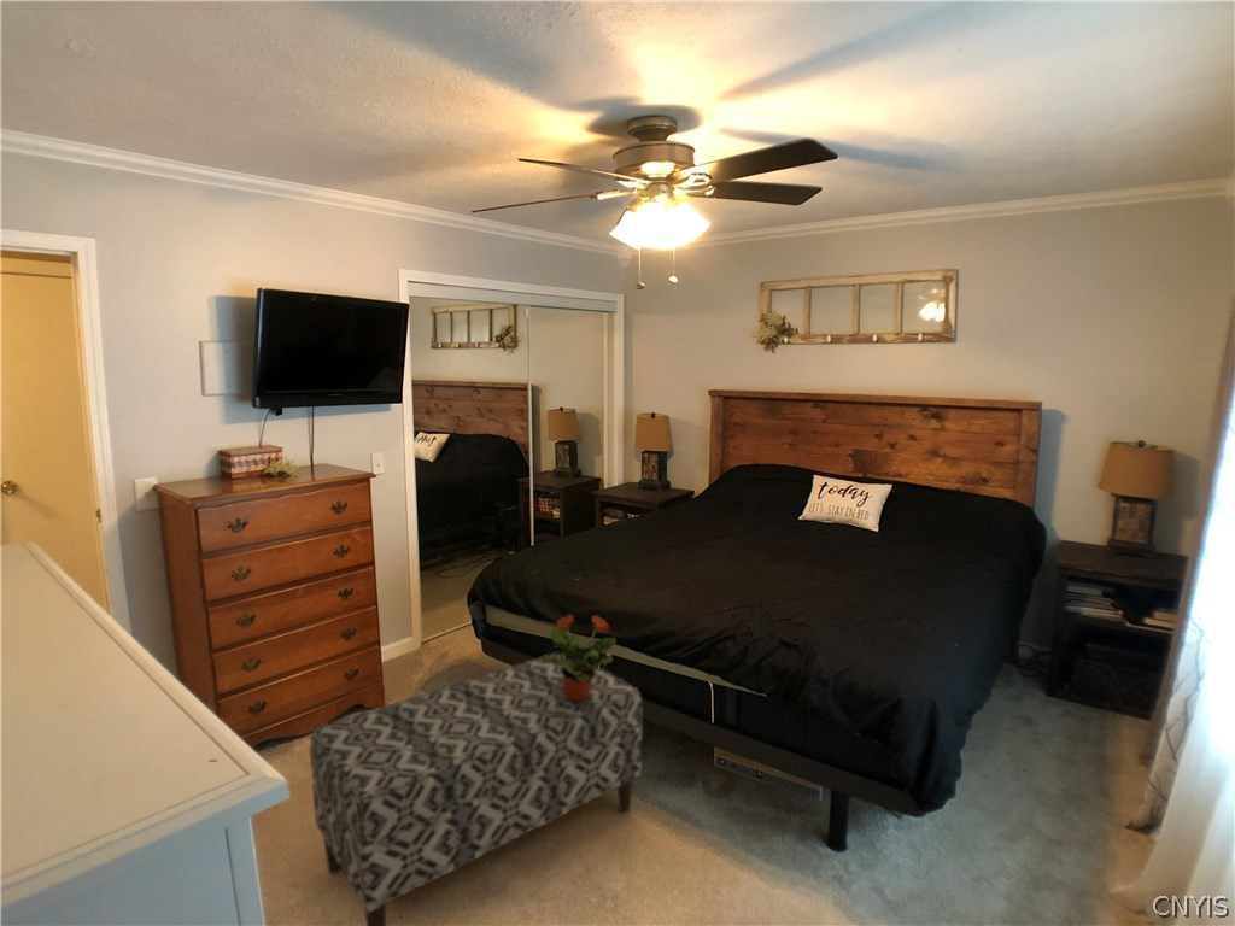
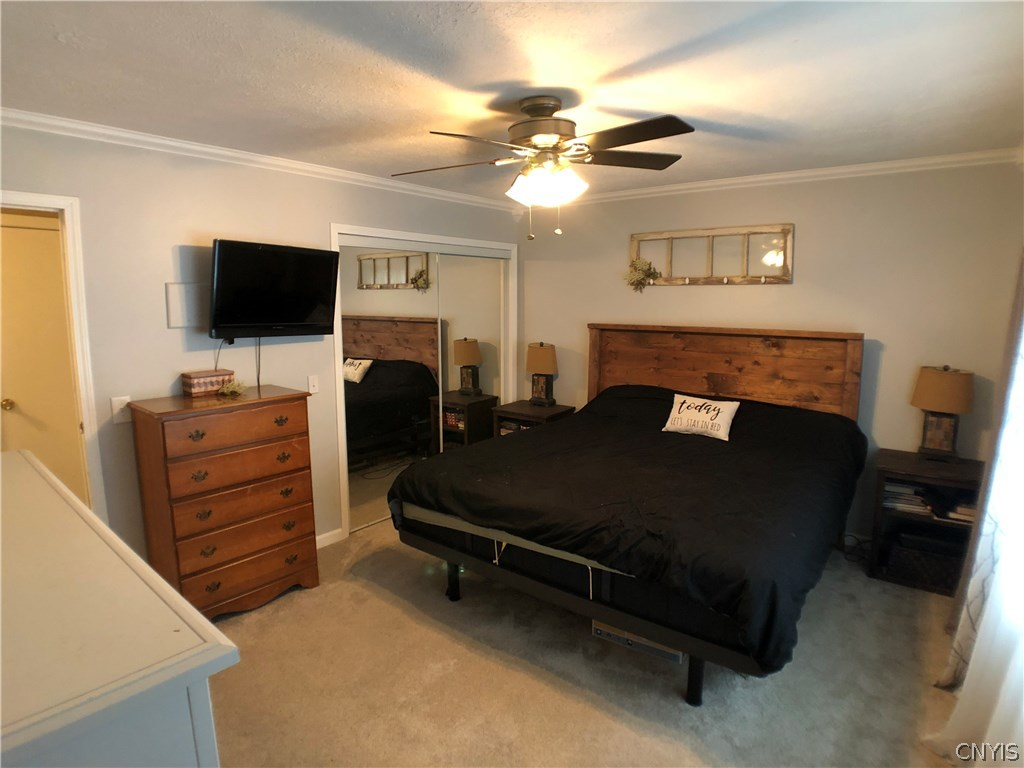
- bench (487, 774)
- potted plant (575, 654)
